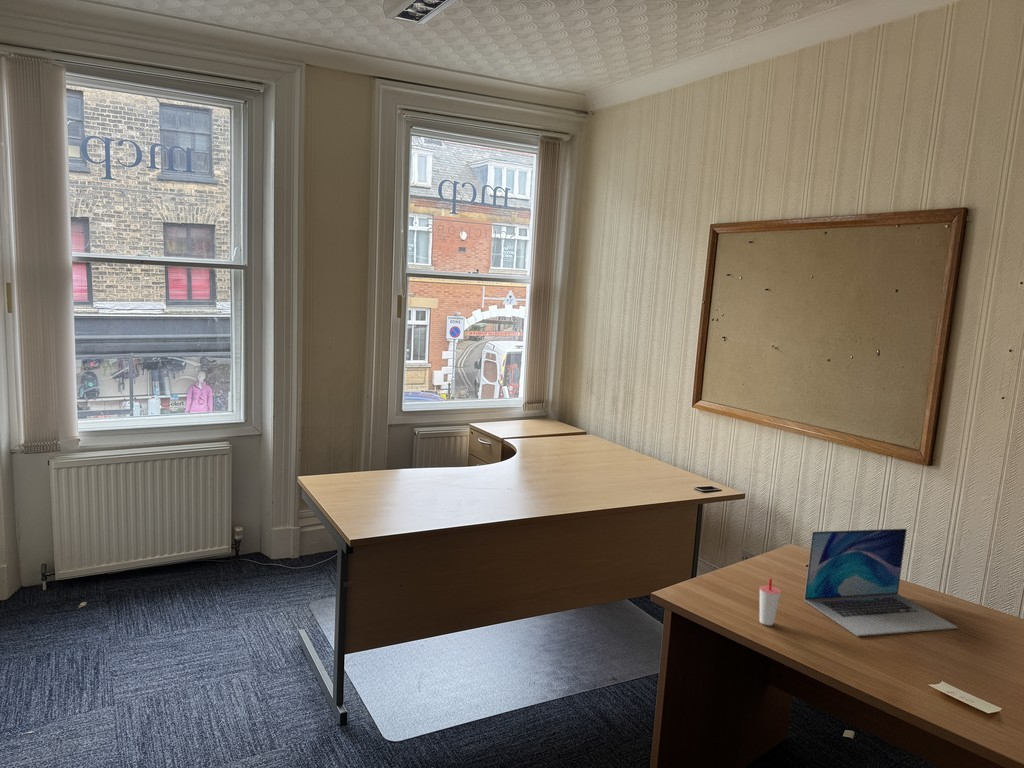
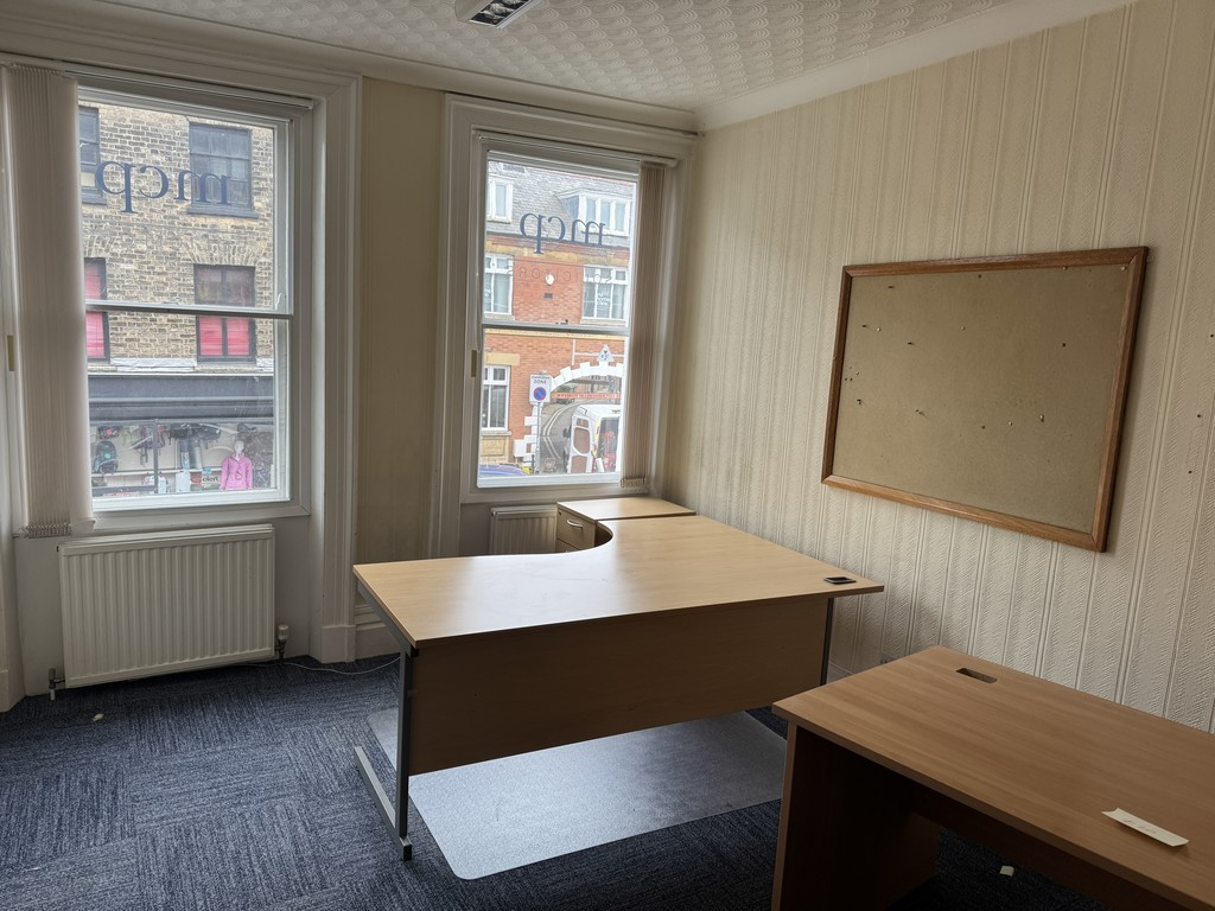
- cup (769, 600)
- laptop (883, 578)
